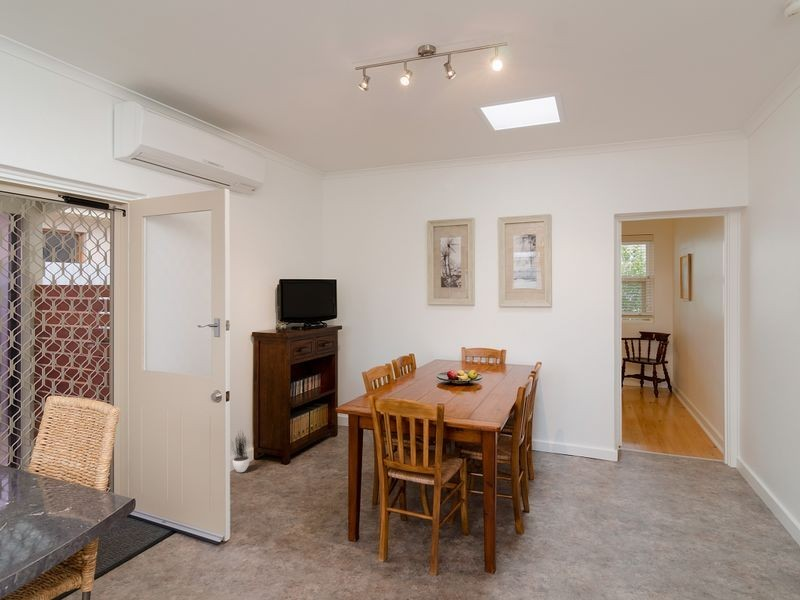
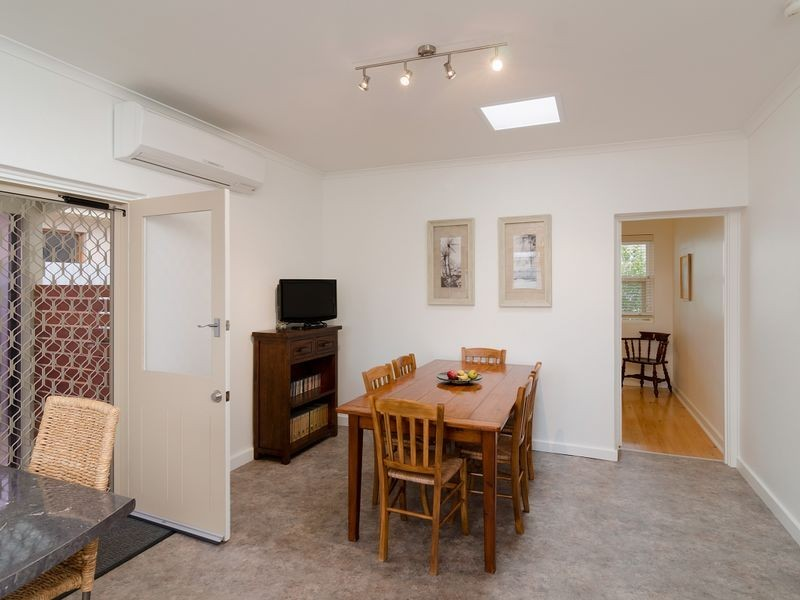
- potted plant (248, 448)
